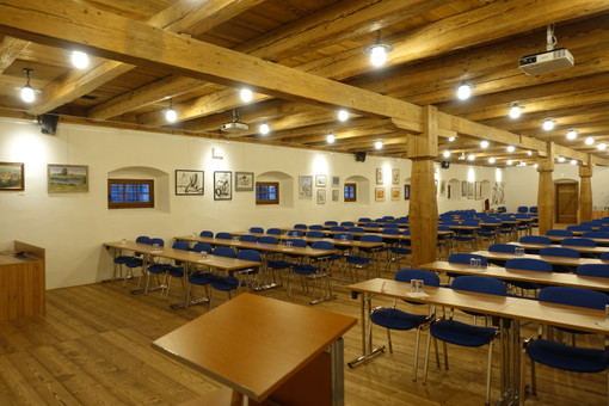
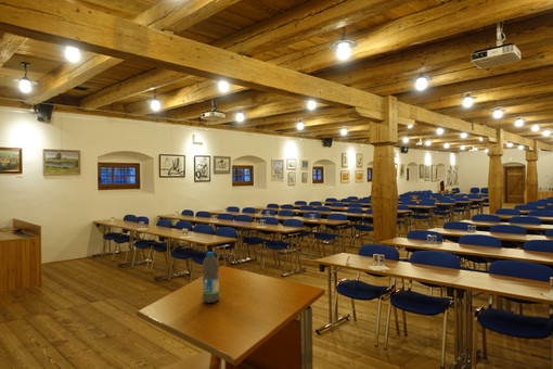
+ water bottle (210, 276)
